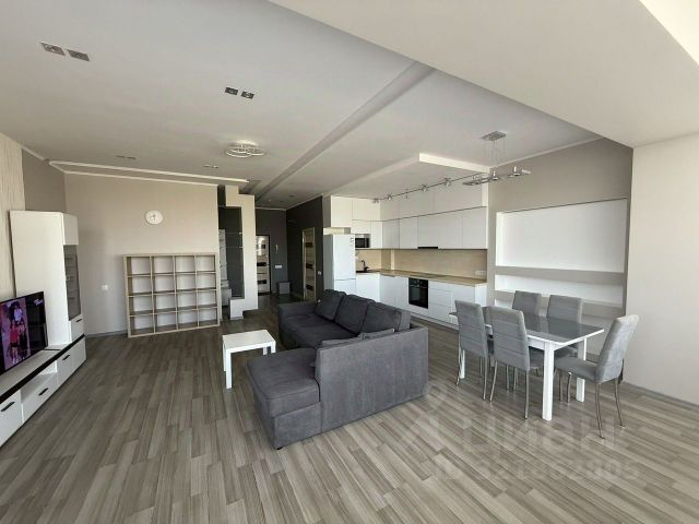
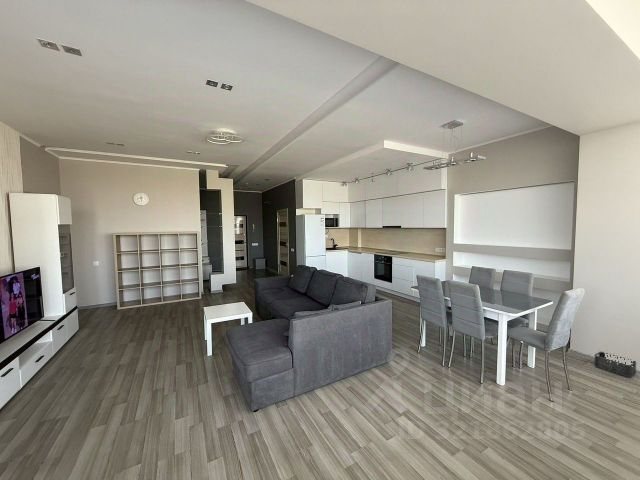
+ storage bin (614, 363)
